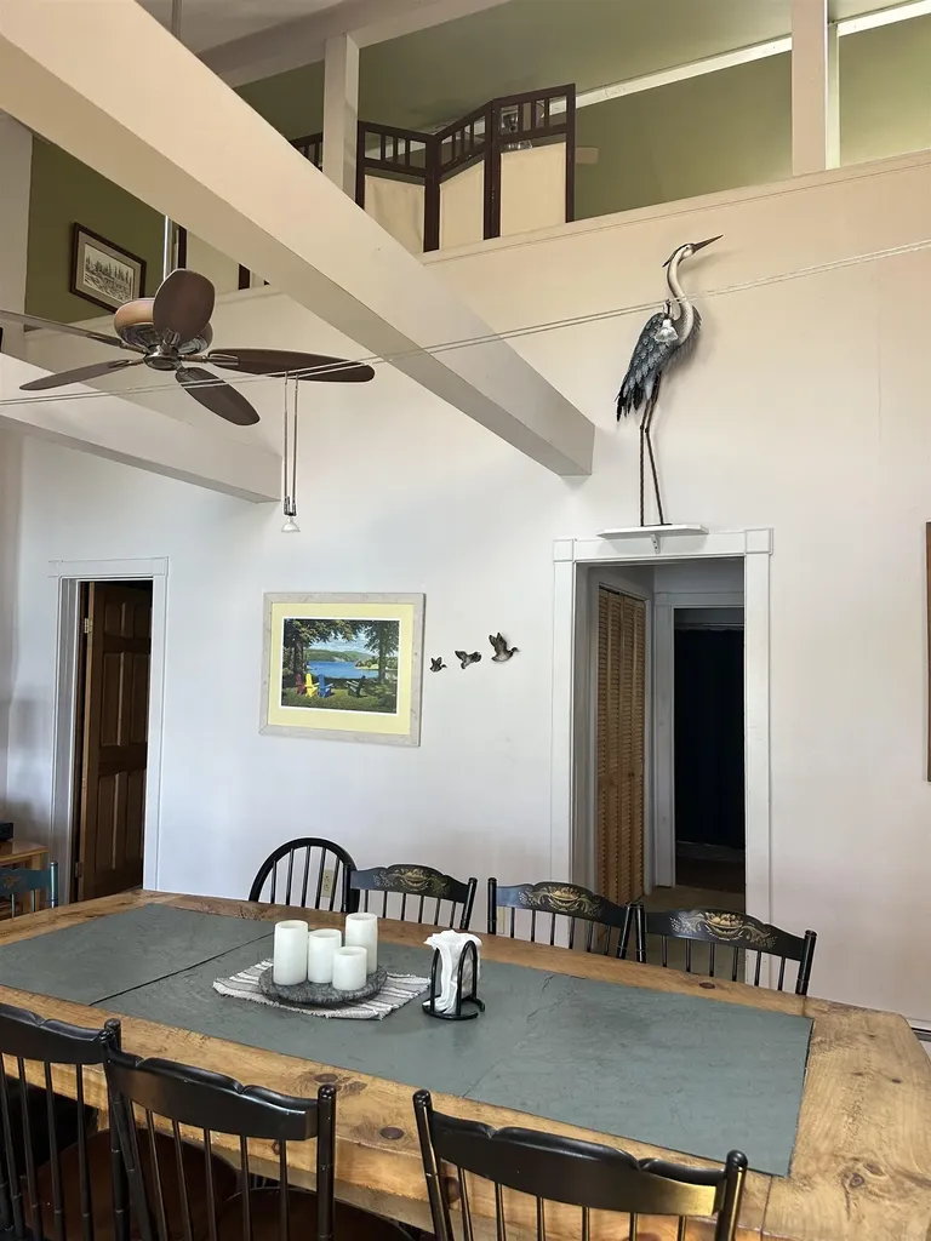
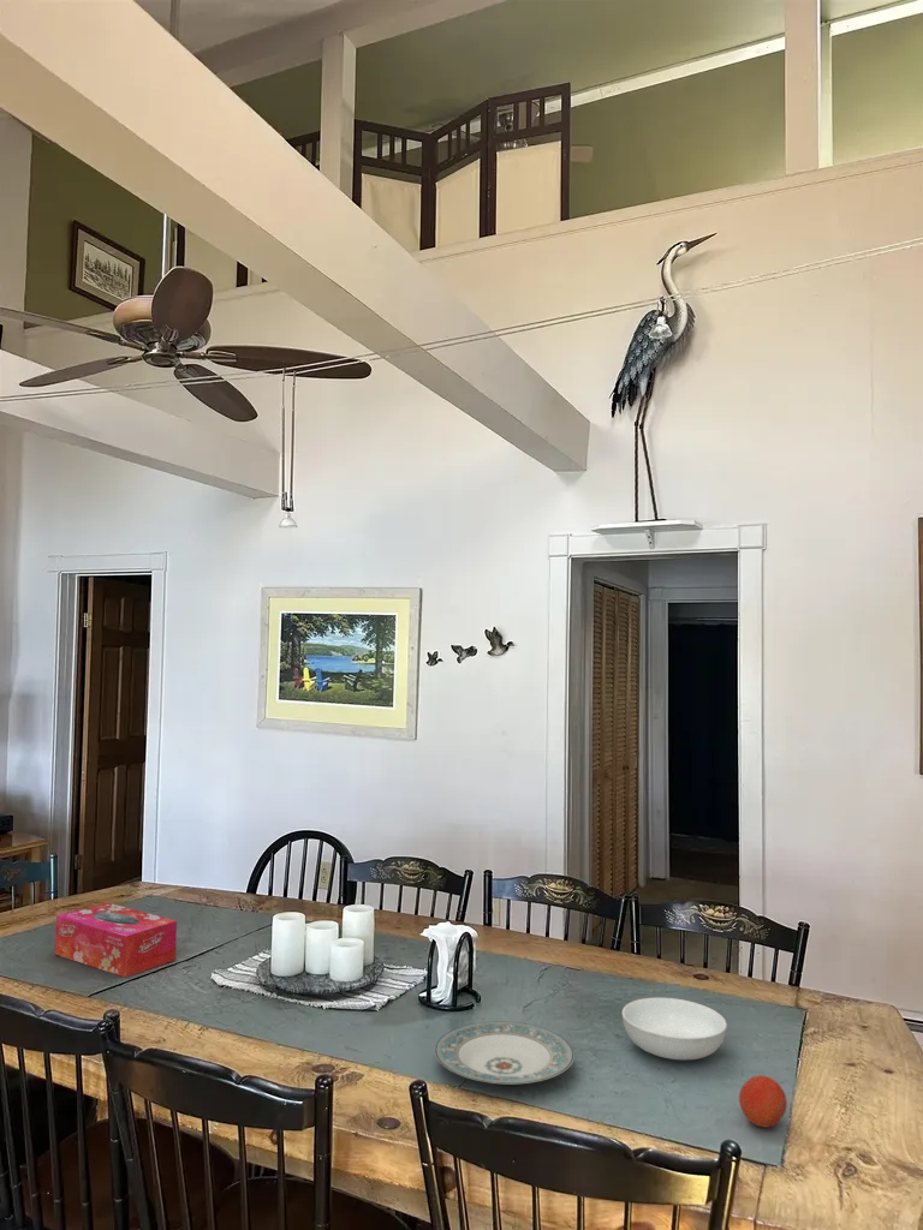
+ plate (504, 1058)
+ tissue box (115, 937)
+ serving bowl (673, 1033)
+ fruit (762, 1100)
